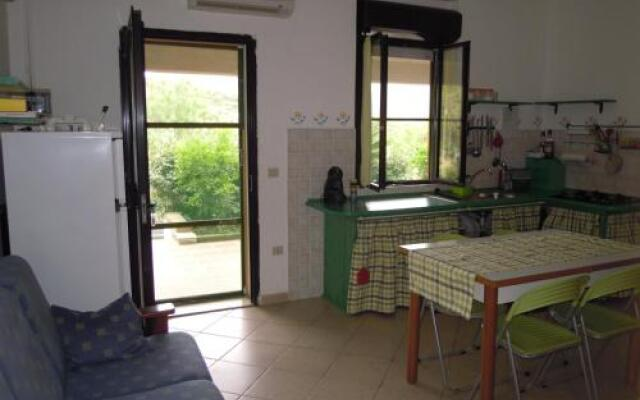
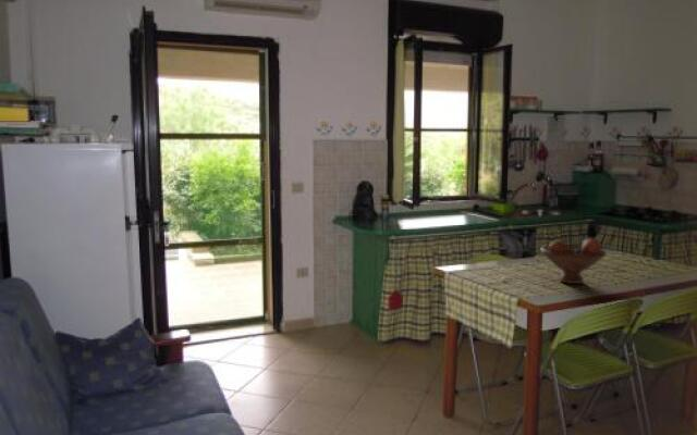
+ fruit bowl (572, 259)
